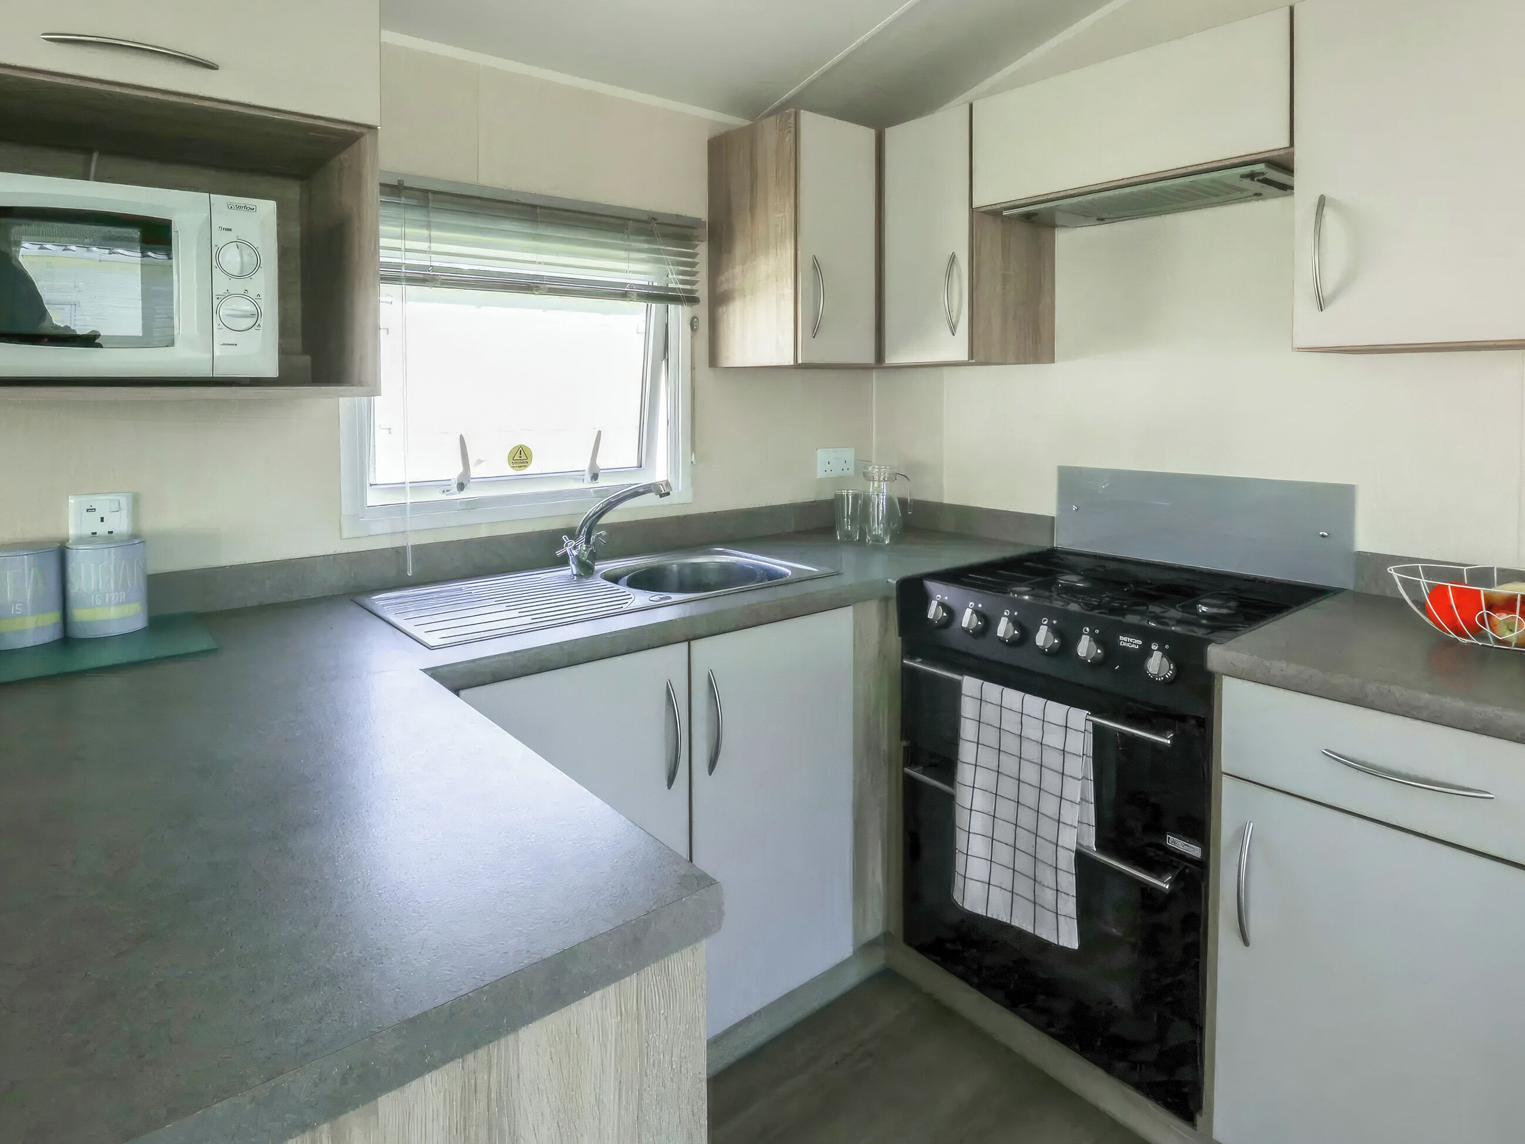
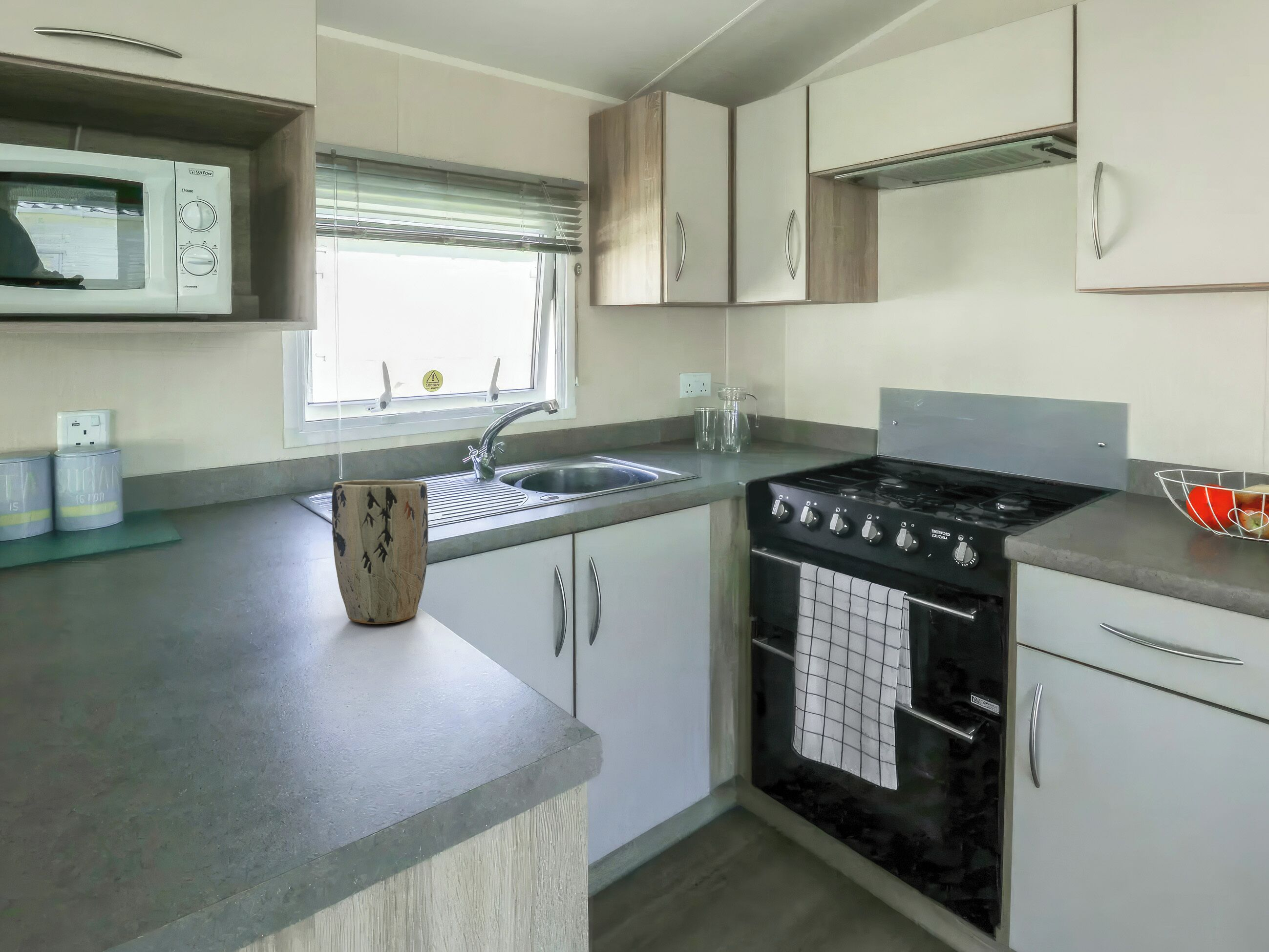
+ plant pot (381, 550)
